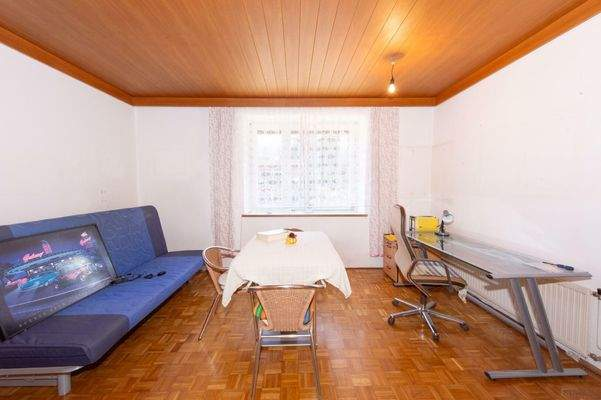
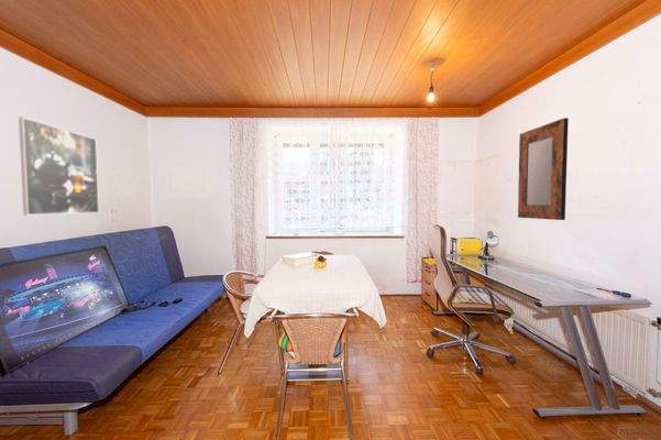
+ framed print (64, 172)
+ home mirror (540, 173)
